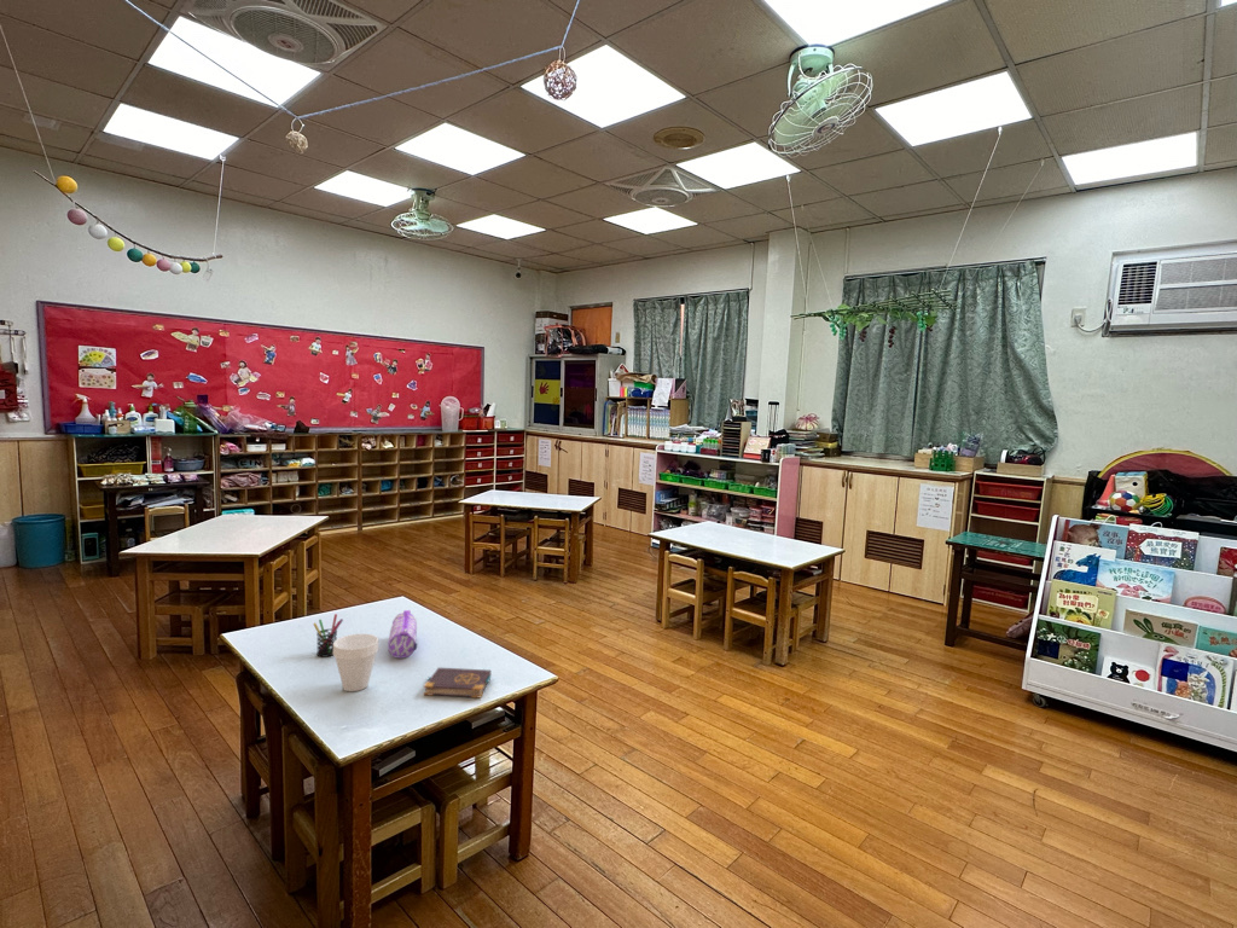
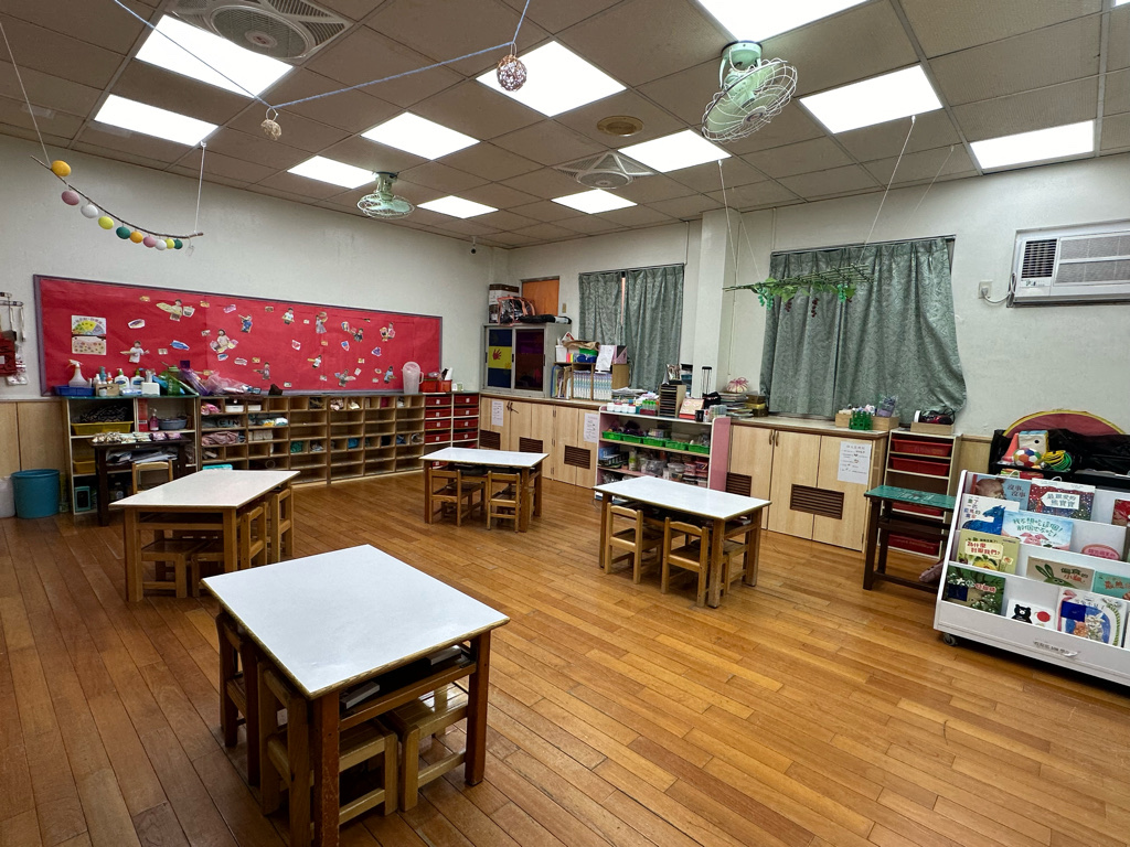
- book (458, 682)
- pencil case (402, 633)
- pen holder (326, 634)
- cup (355, 663)
